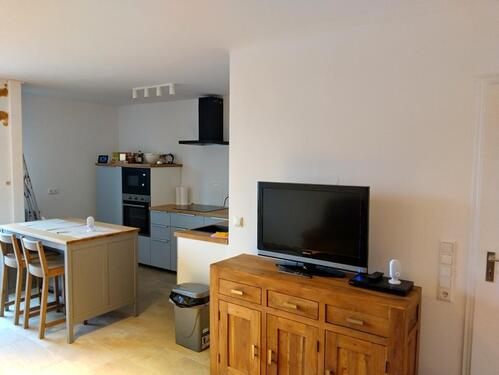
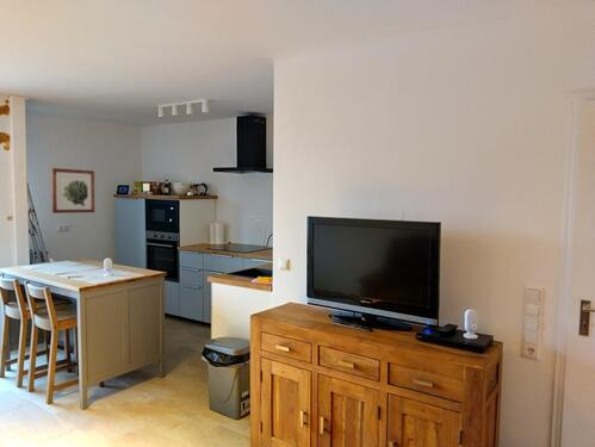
+ wall art (73, 191)
